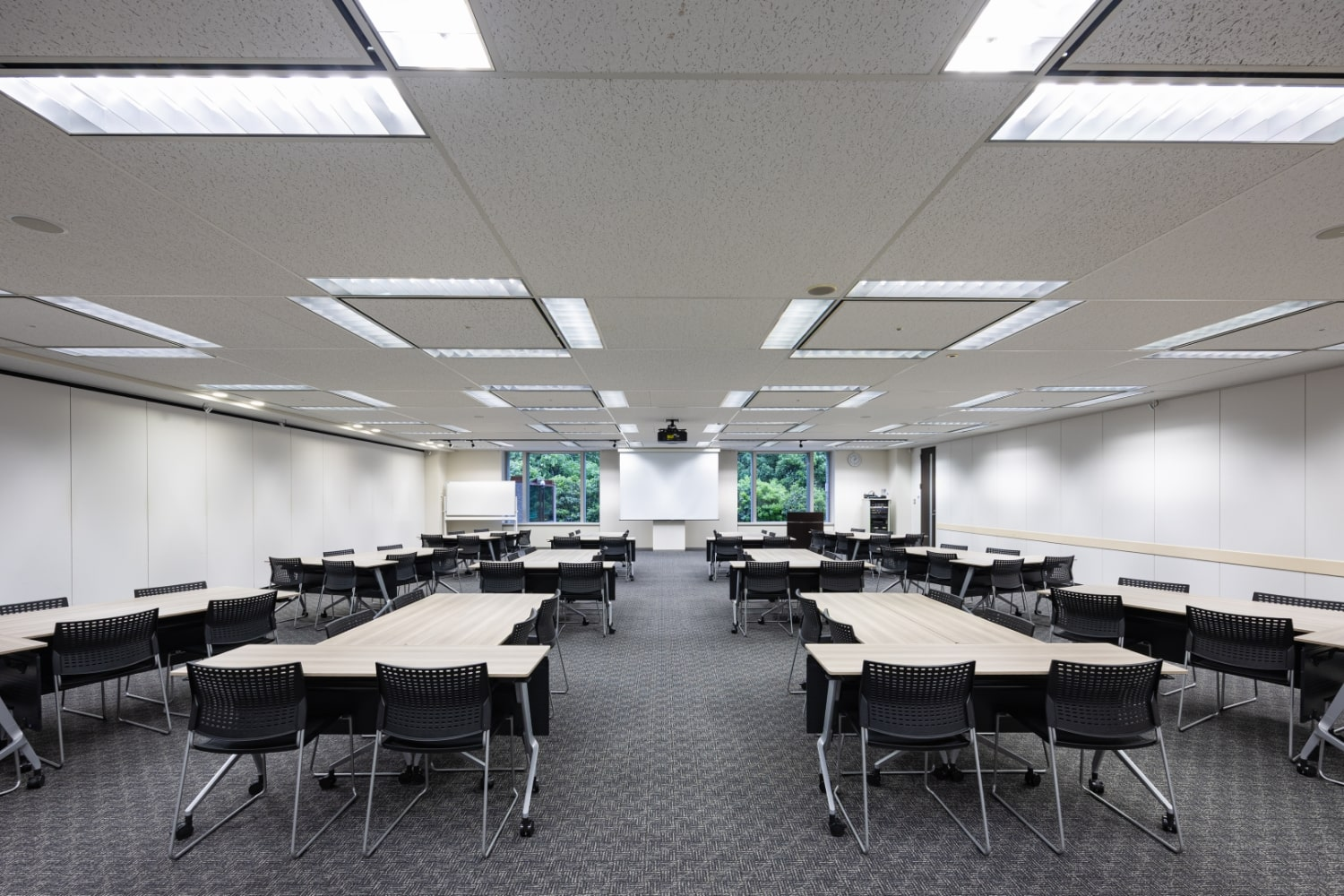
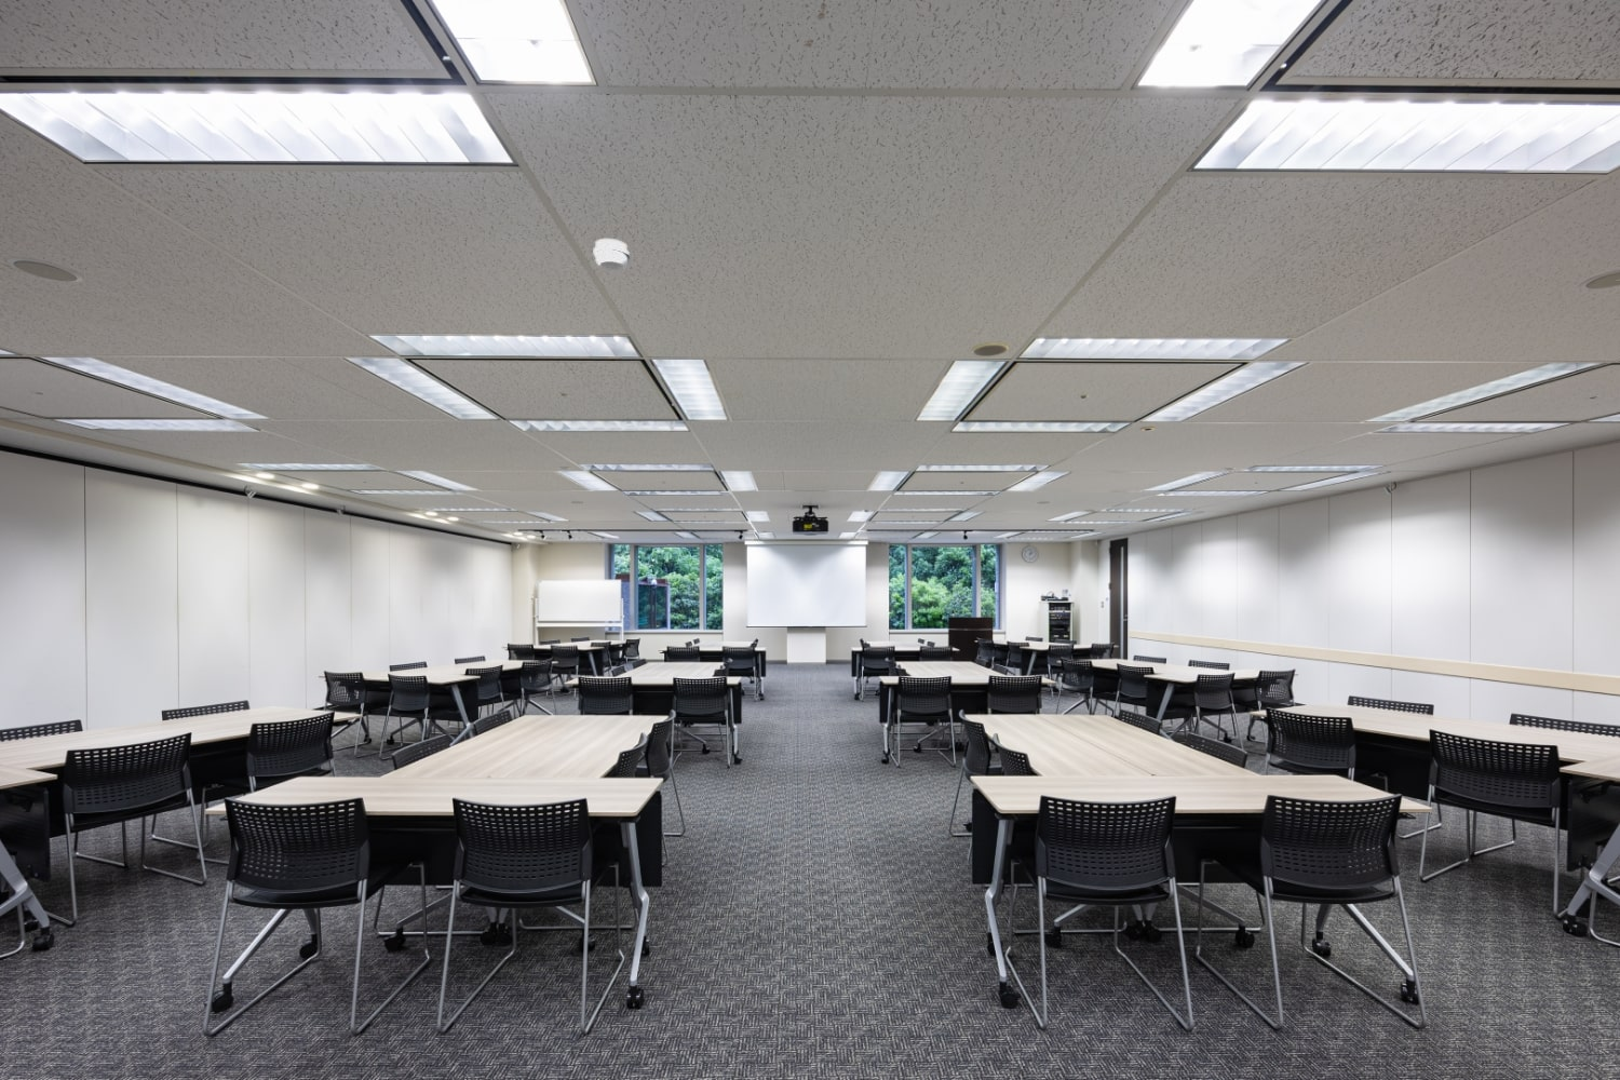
+ smoke detector (611, 254)
